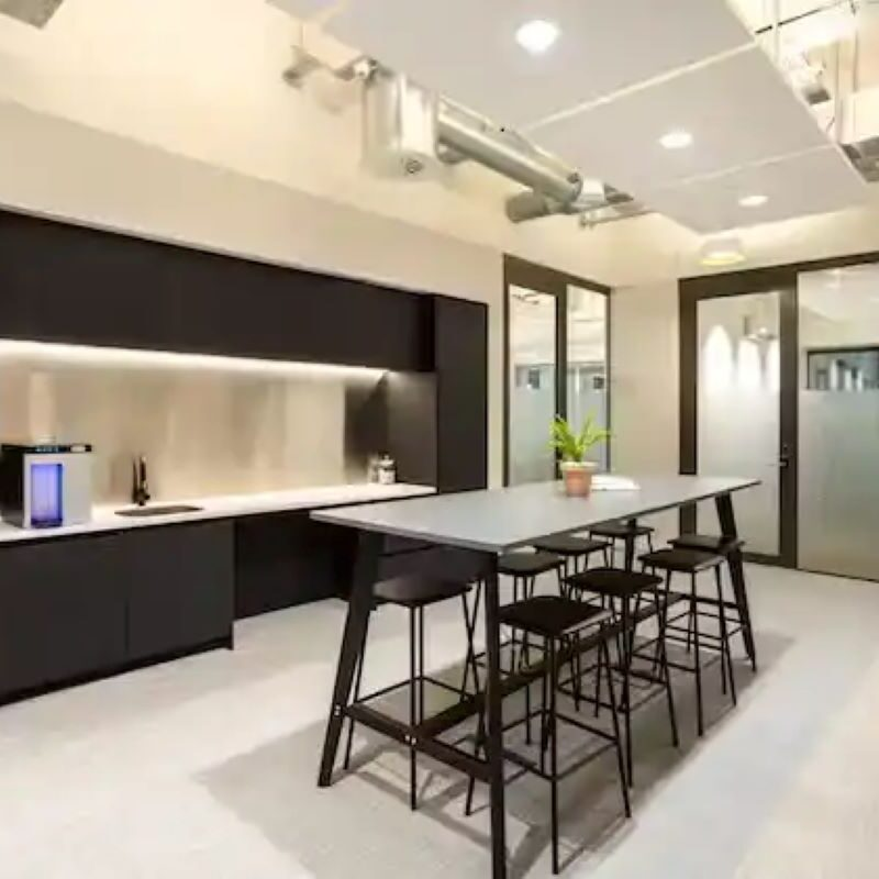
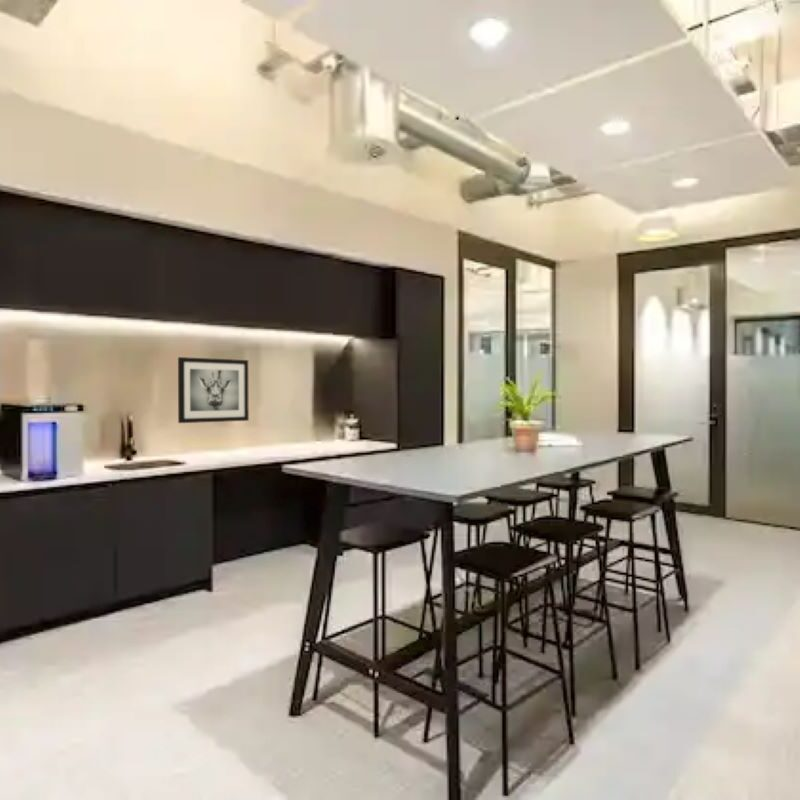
+ wall art (214, 390)
